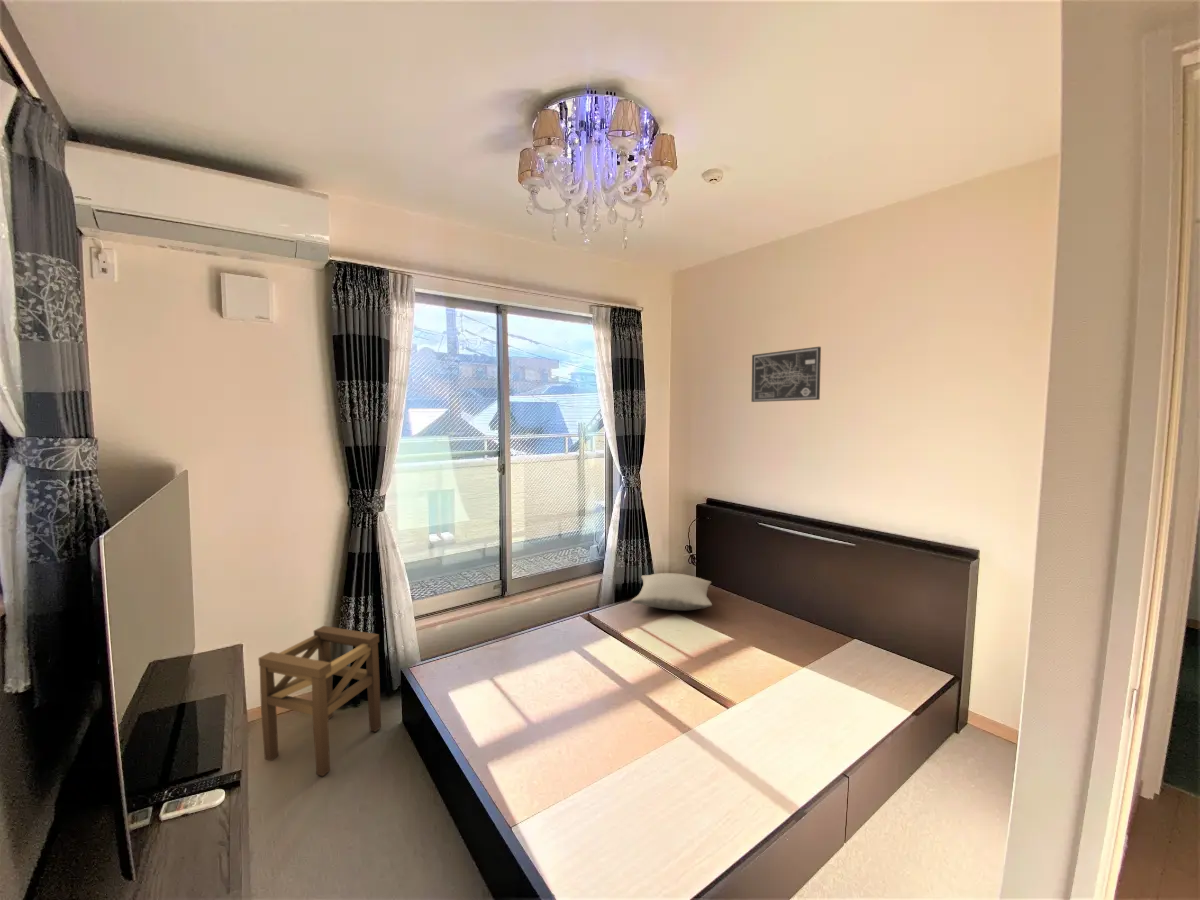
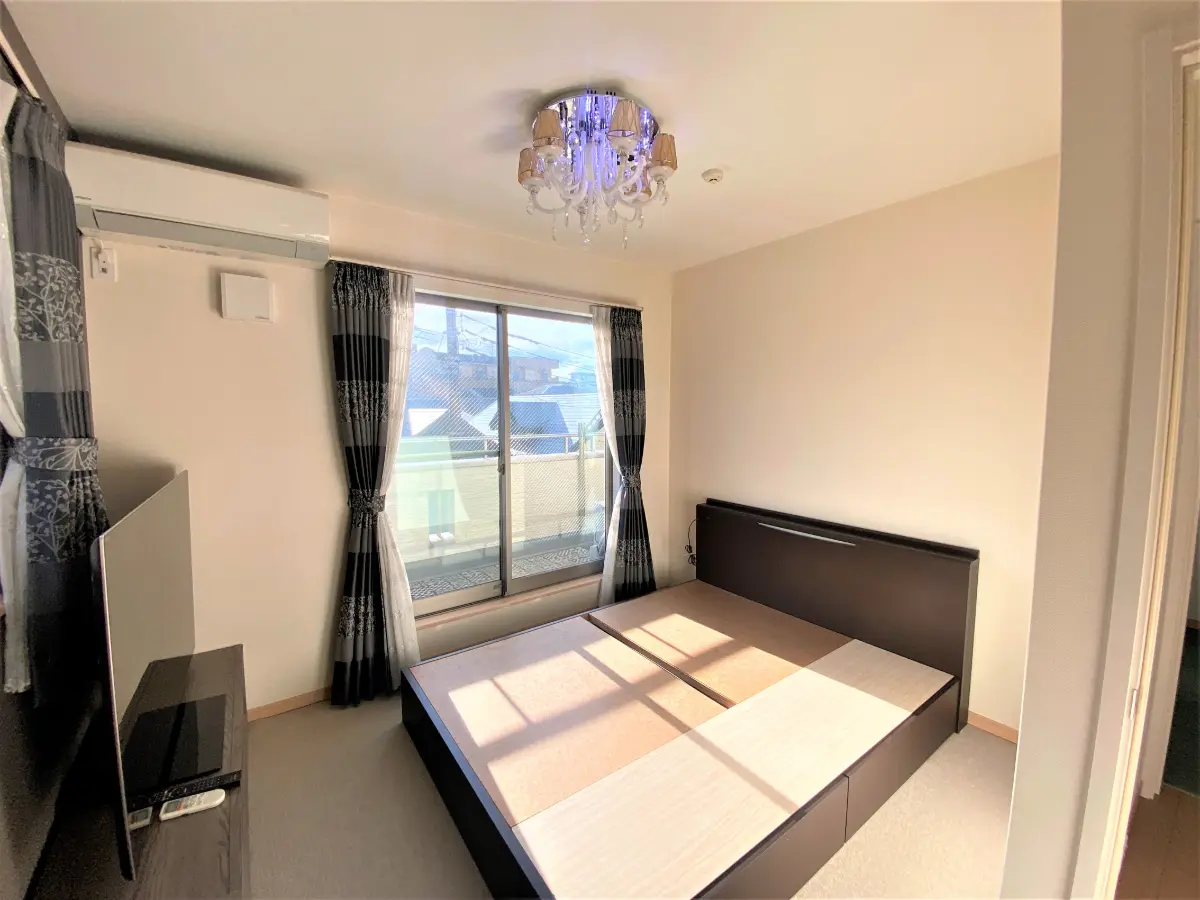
- stool (323, 694)
- wall art (784, 376)
- pillow (673, 590)
